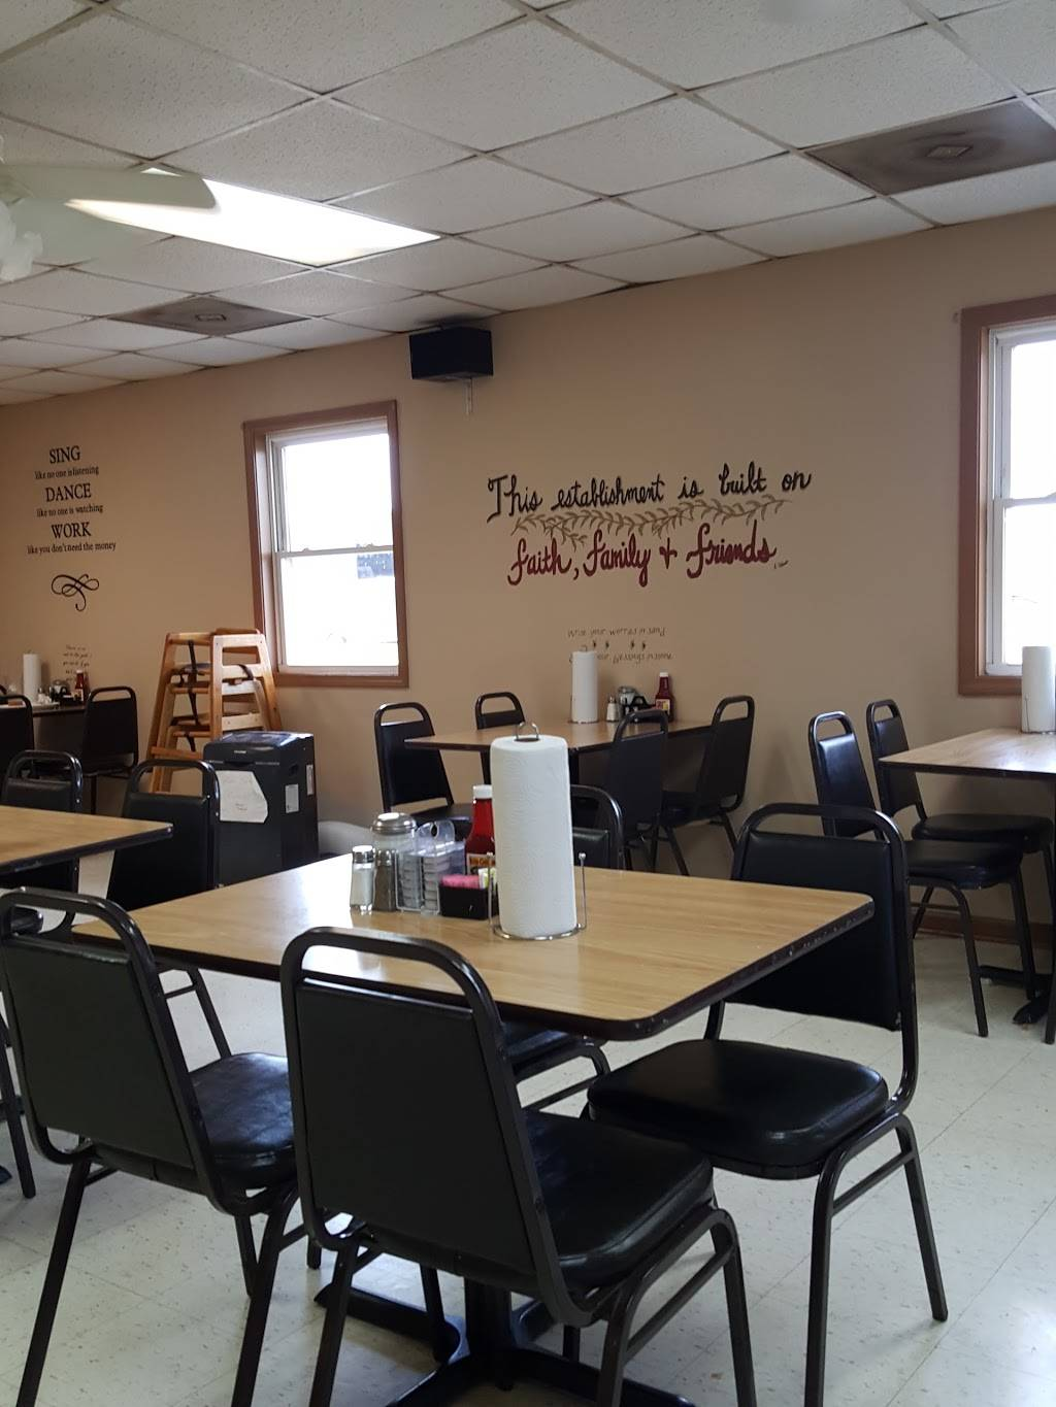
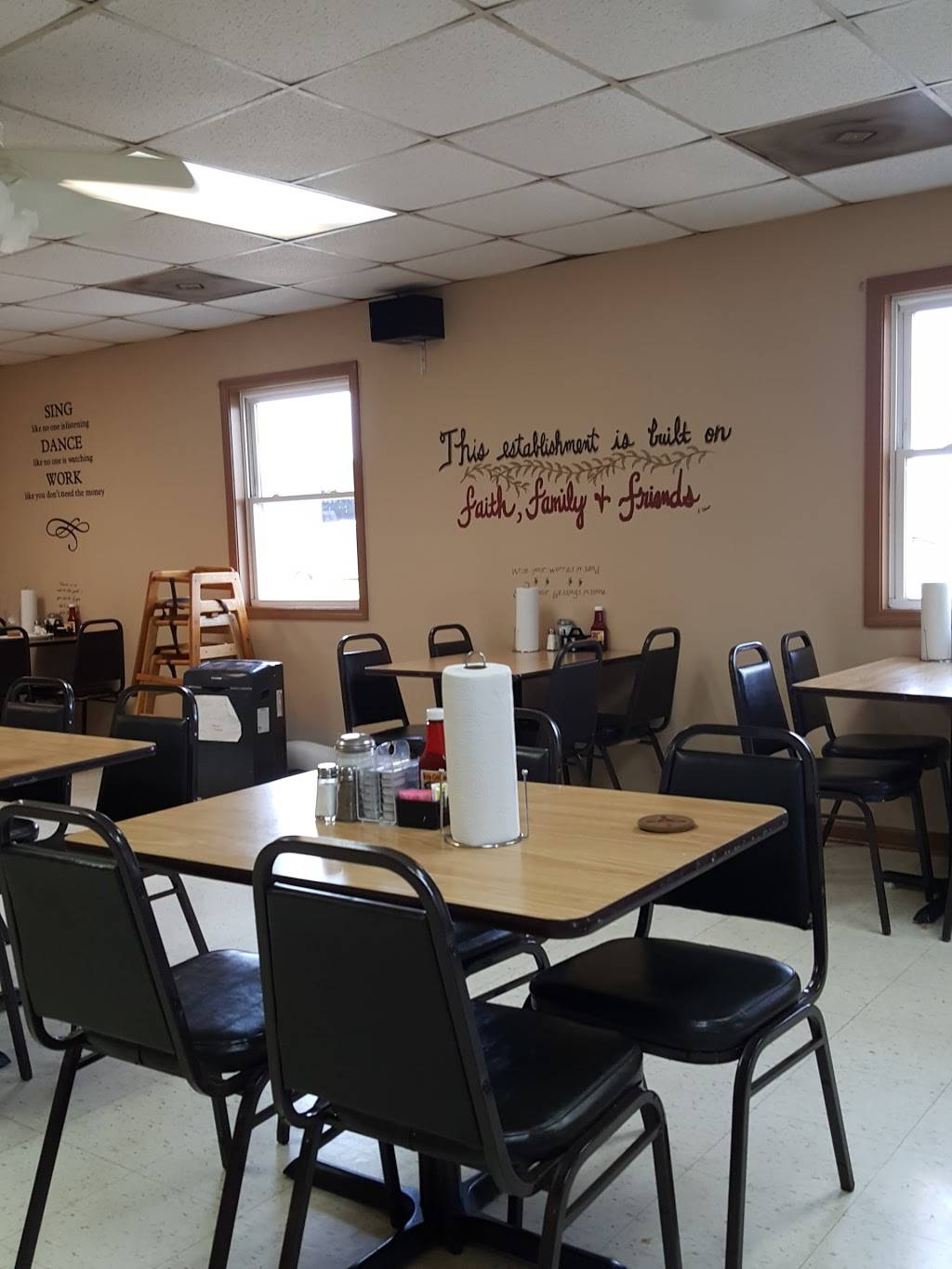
+ coaster (666, 823)
